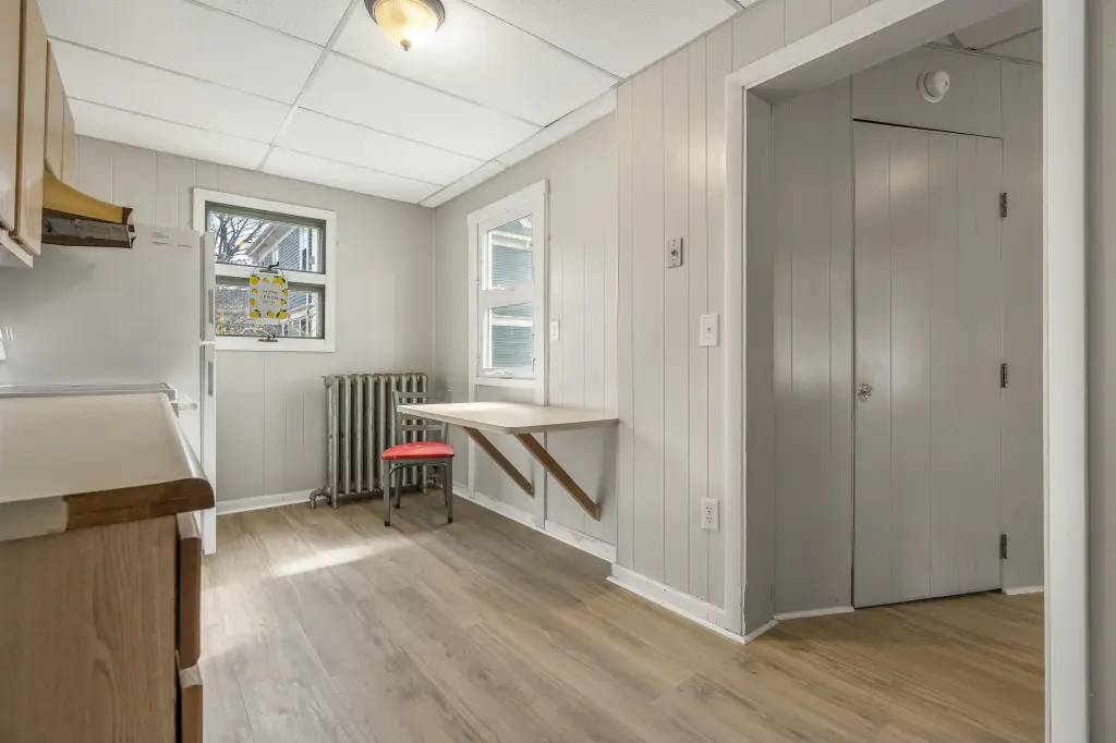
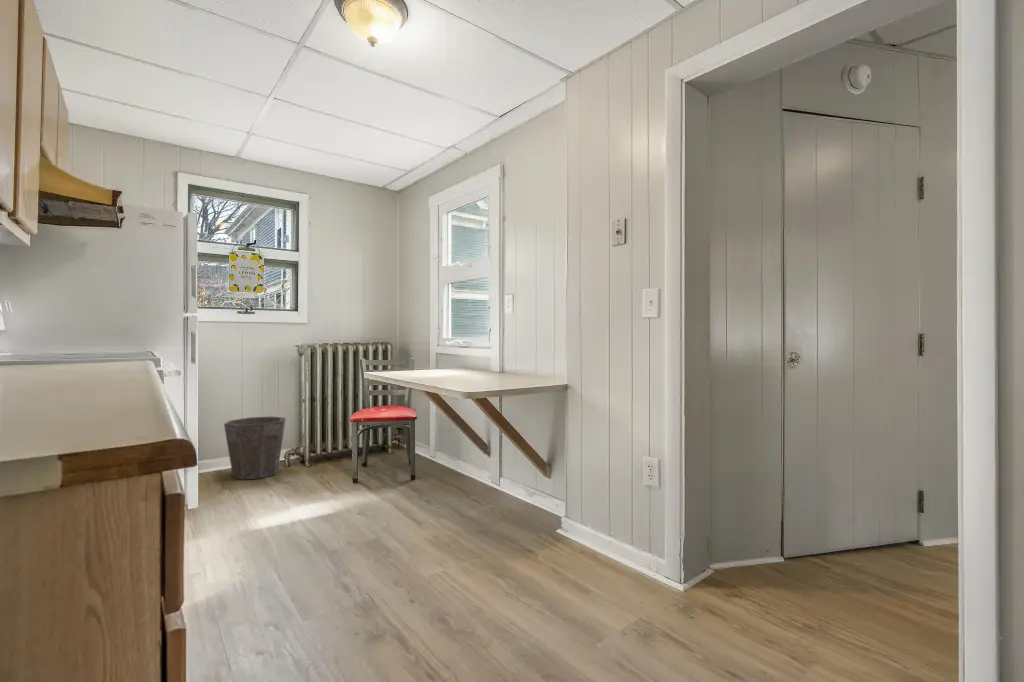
+ waste bin (256, 447)
